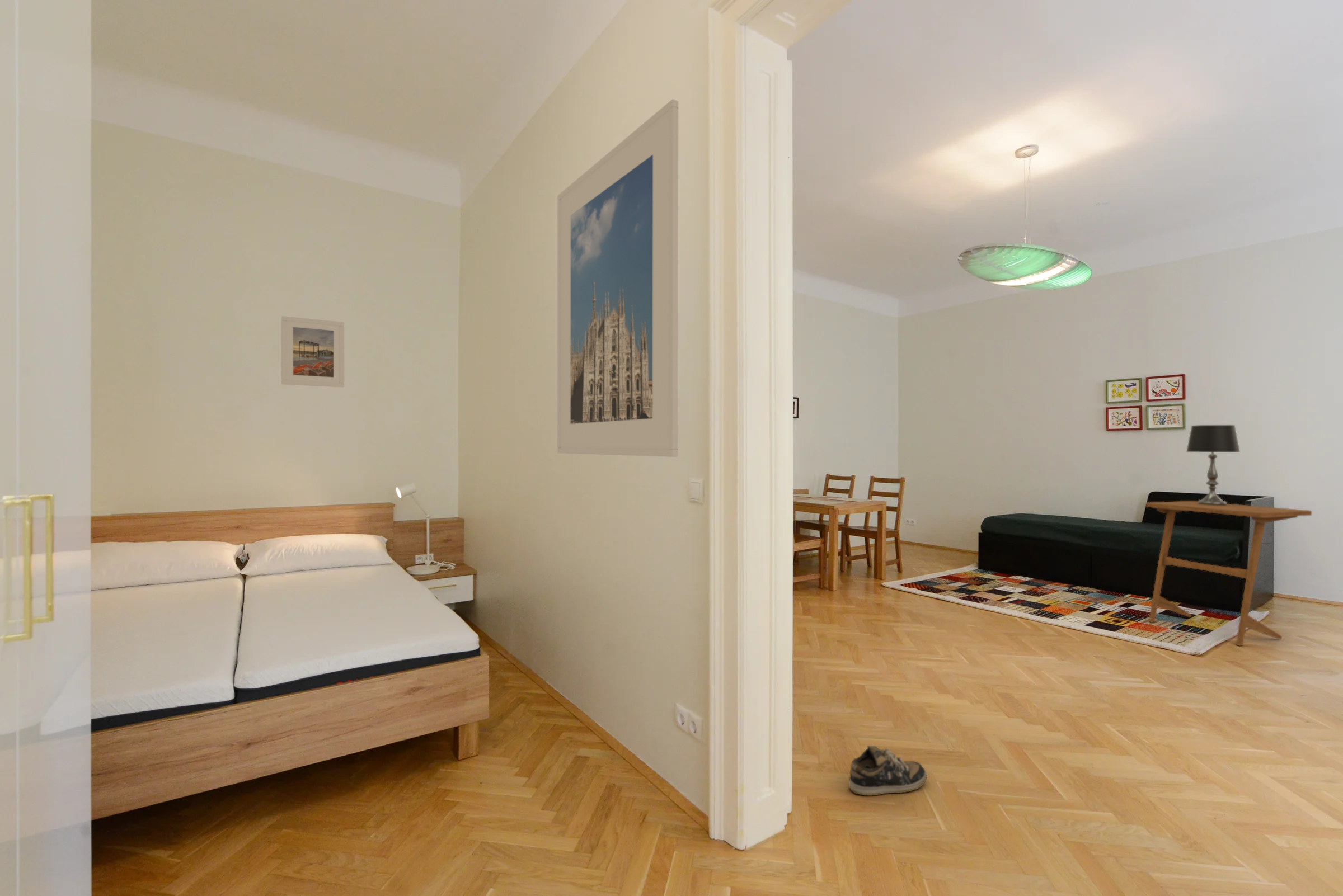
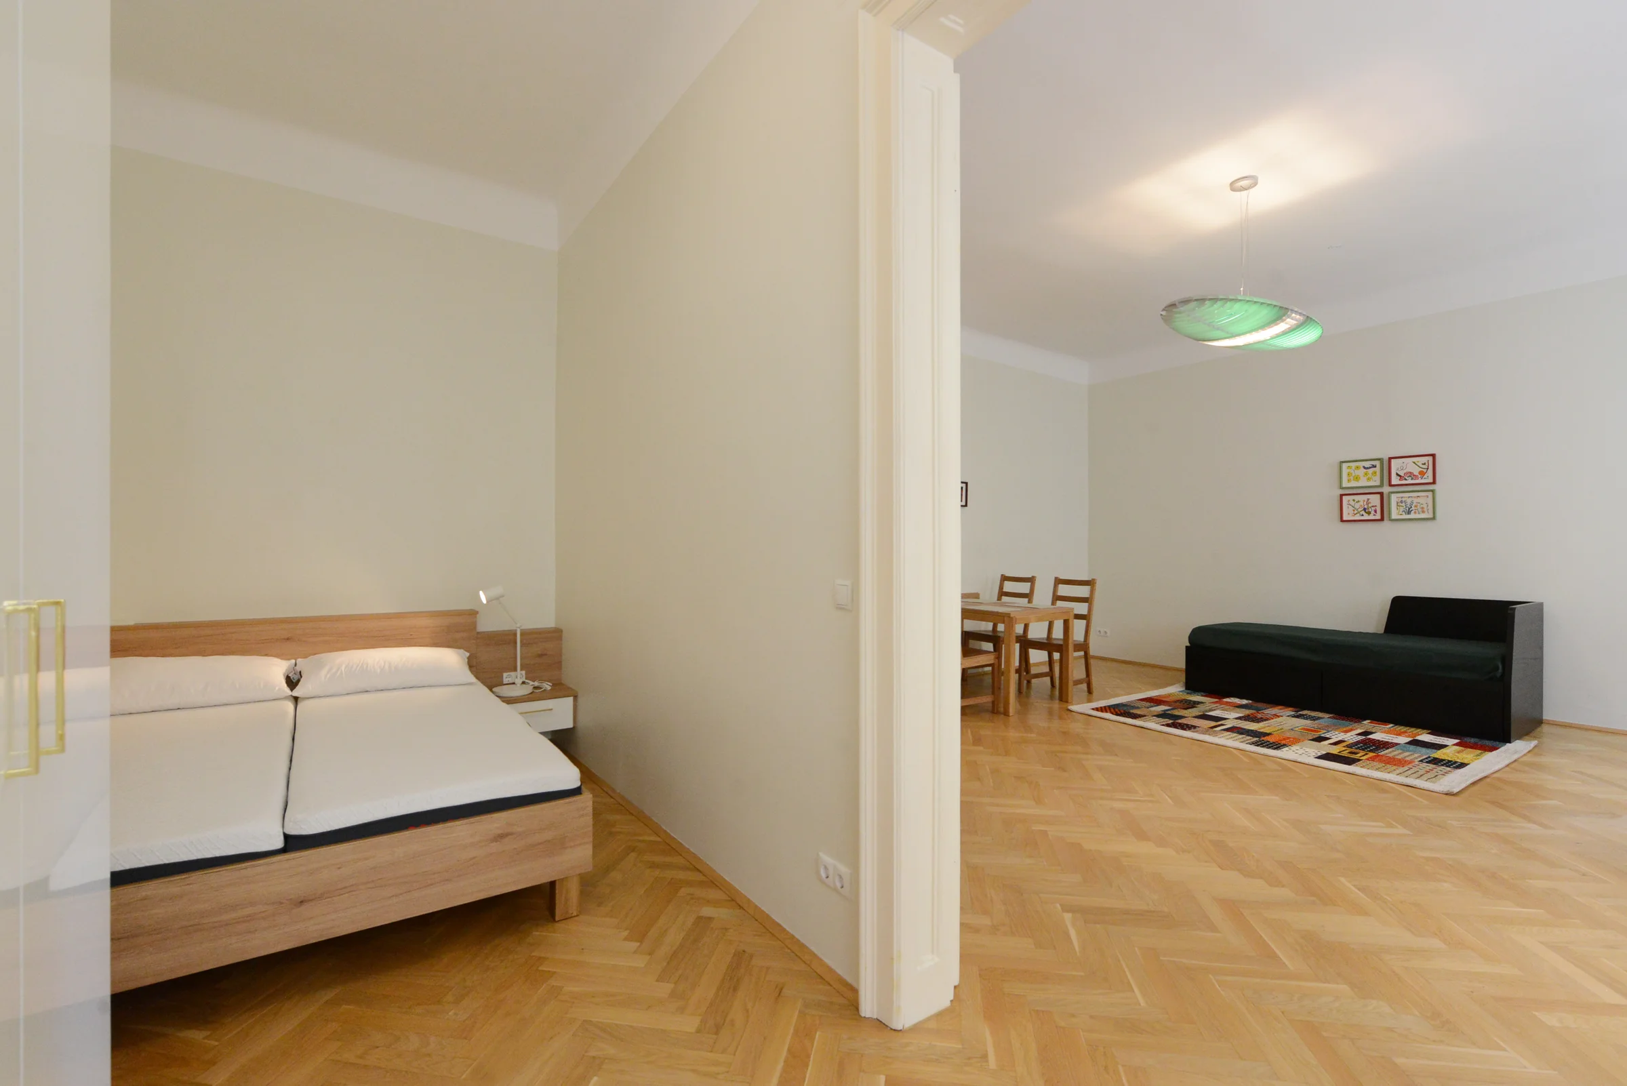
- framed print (608, 305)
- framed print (313, 352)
- table lamp (1212, 464)
- side table (1220, 568)
- shoe (889, 767)
